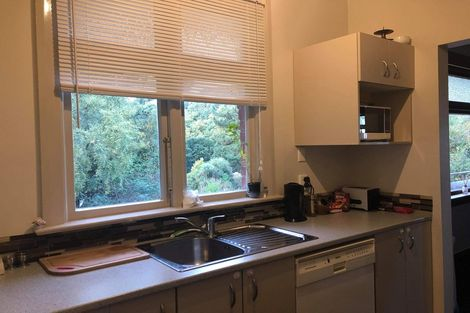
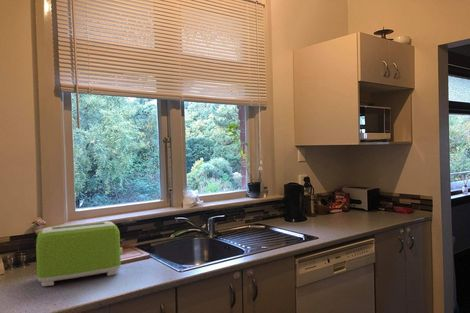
+ toaster (79, 250)
